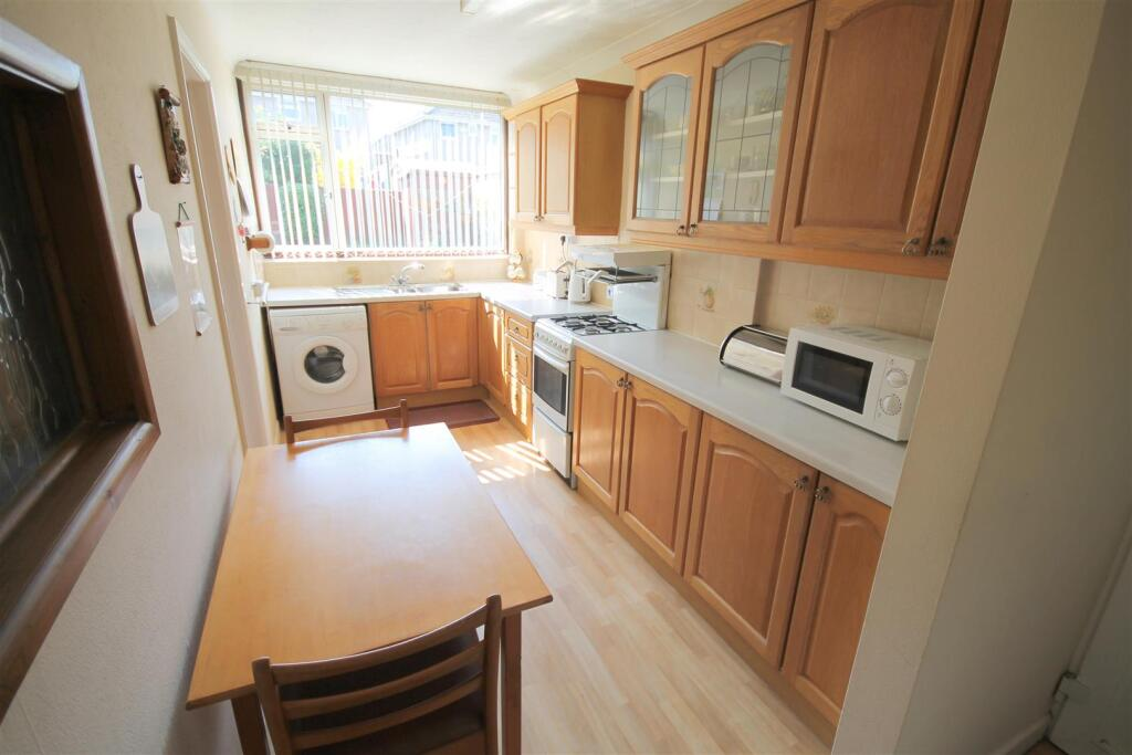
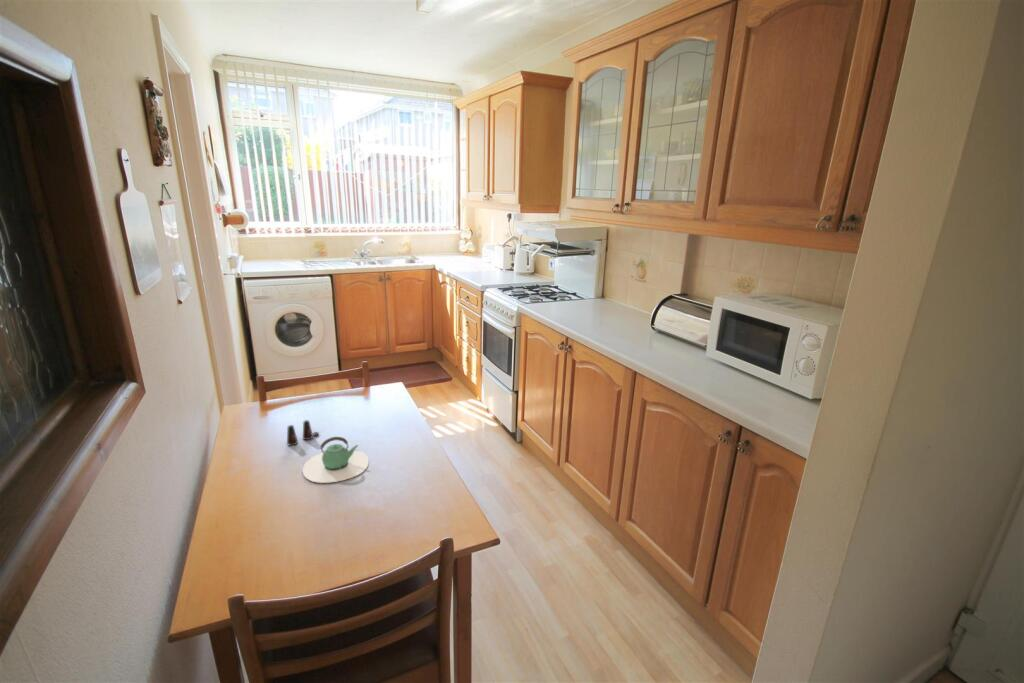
+ salt shaker (303, 431)
+ teapot (335, 451)
